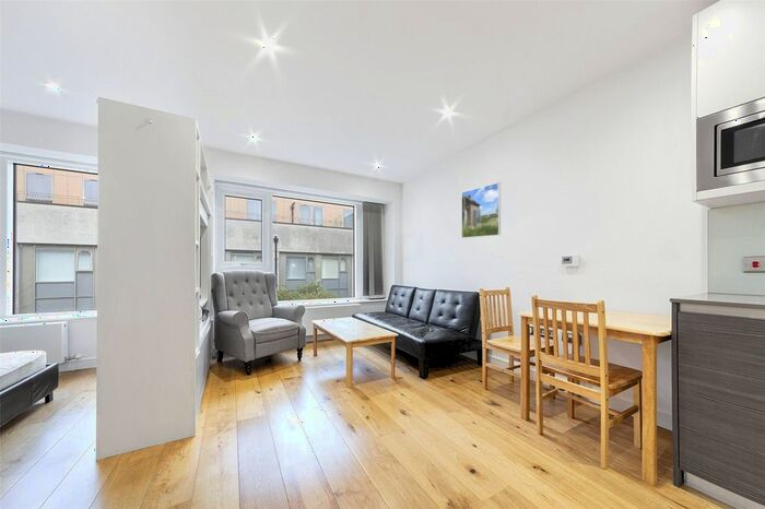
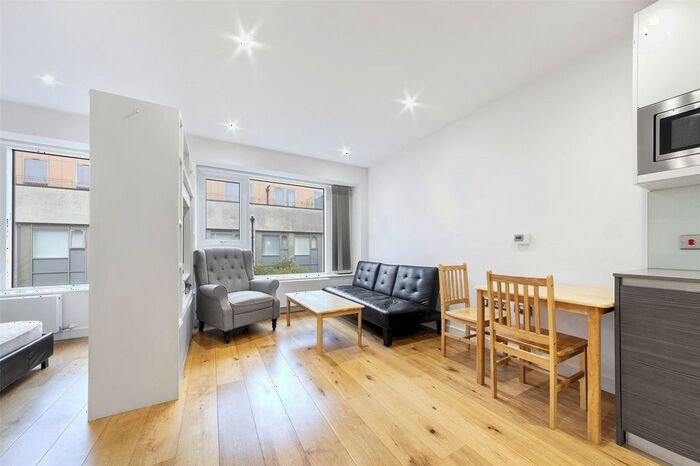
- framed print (480, 212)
